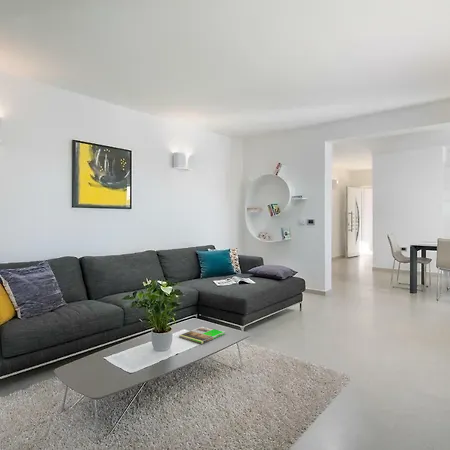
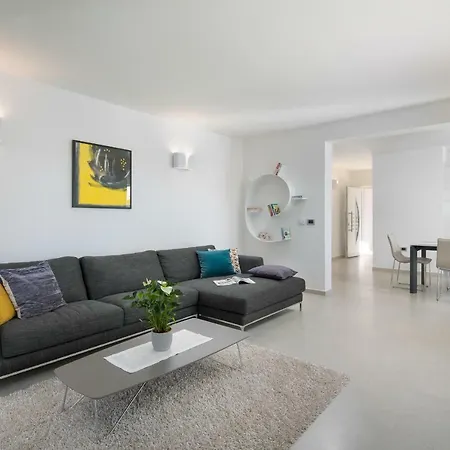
- magazine (202, 334)
